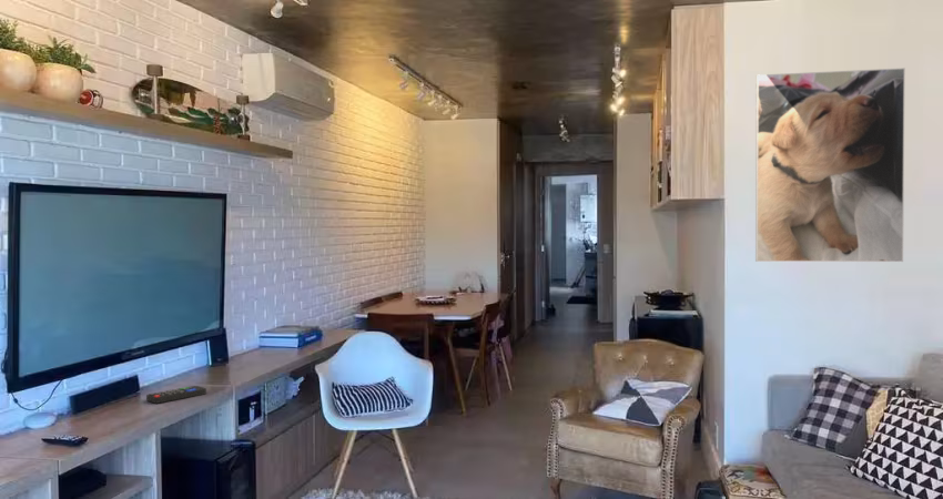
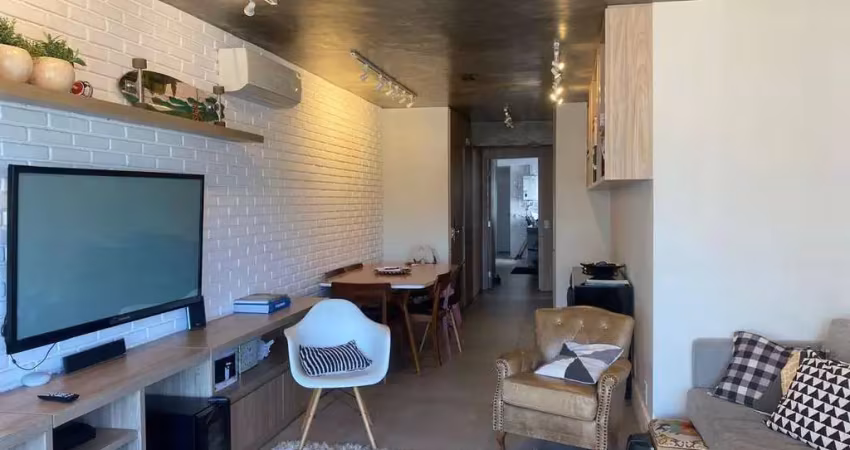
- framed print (828, 166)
- remote control (176, 394)
